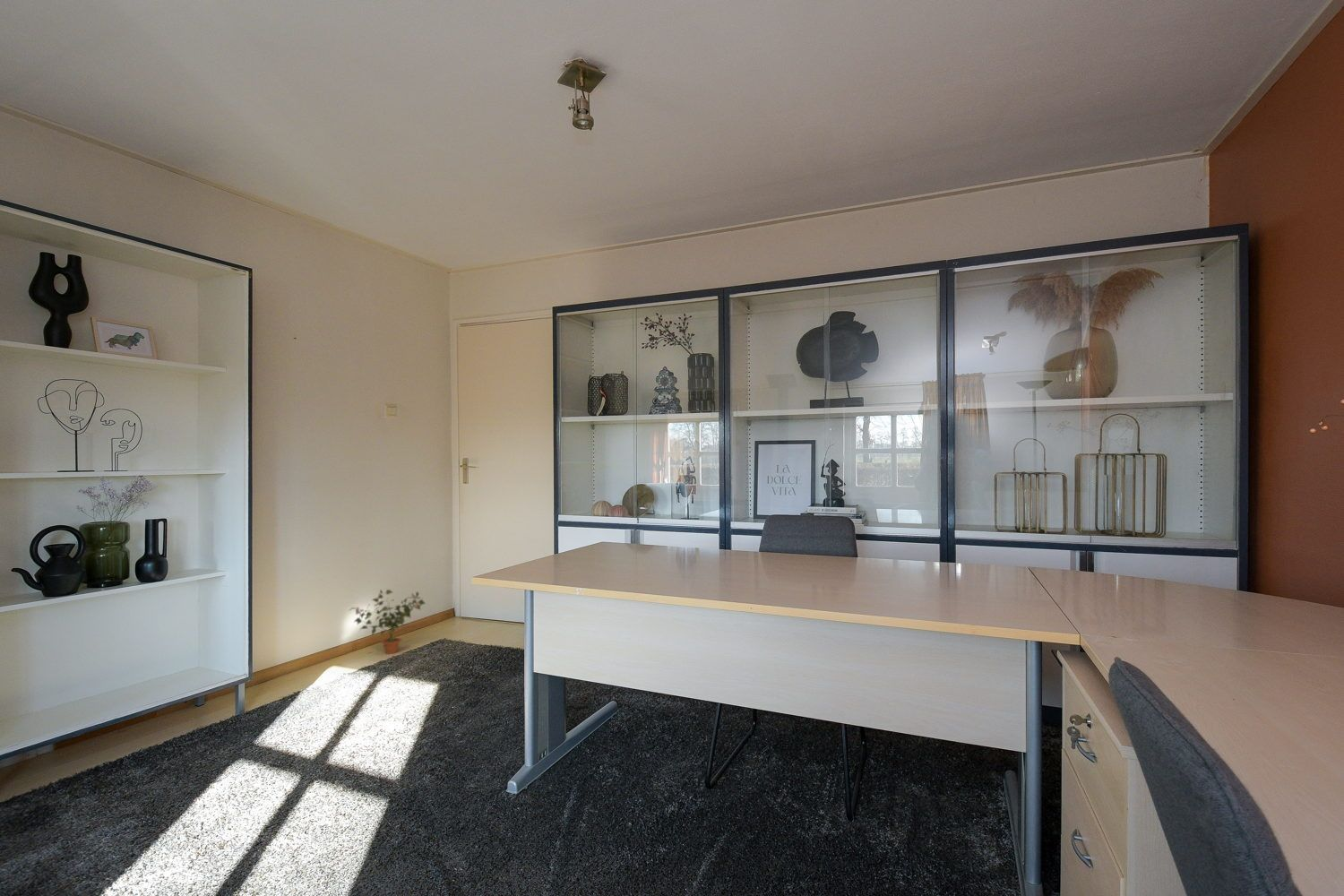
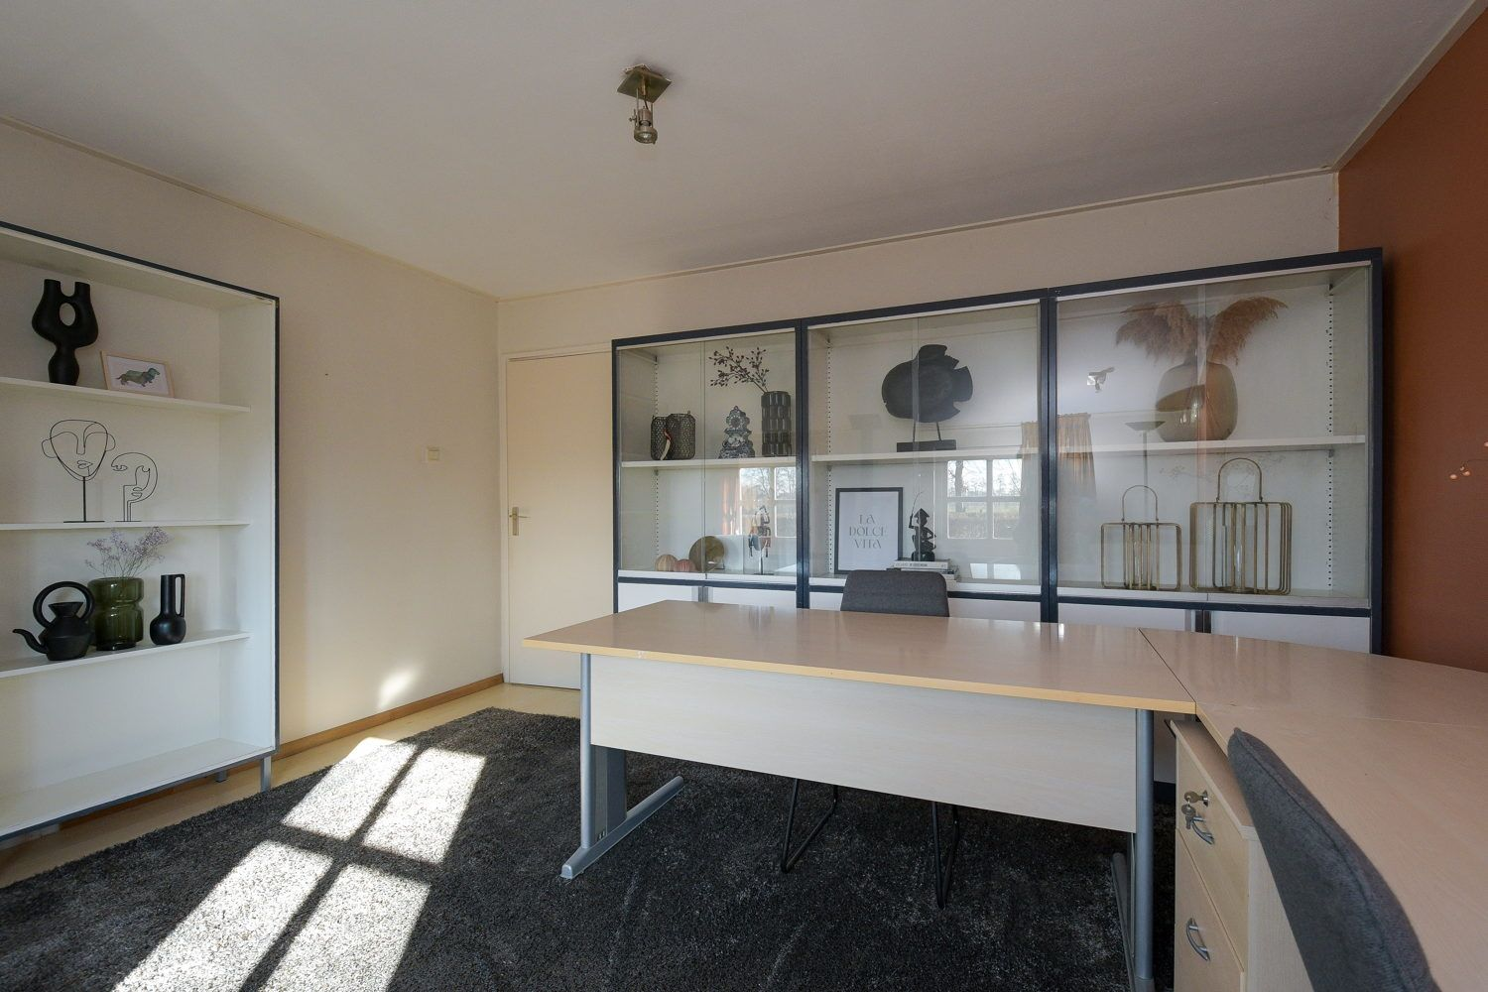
- potted plant (391, 621)
